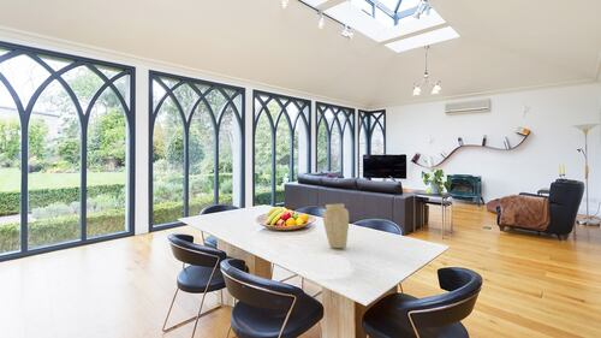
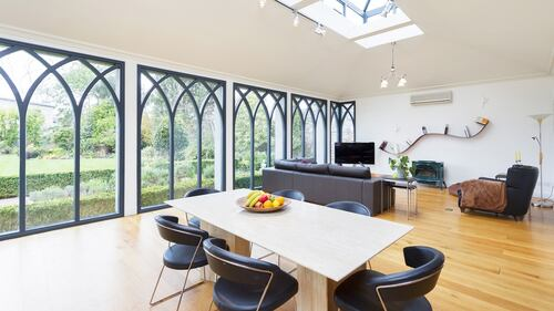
- plate (322, 262)
- vase (335, 225)
